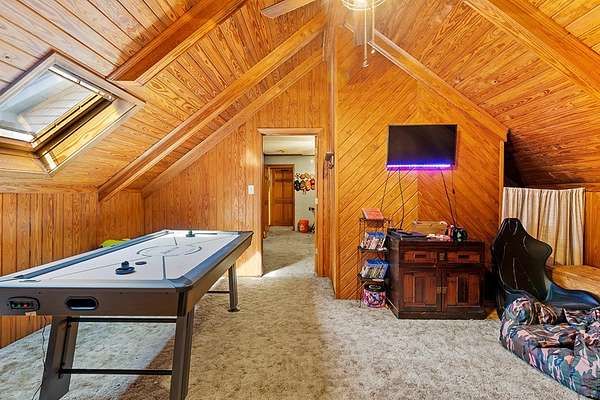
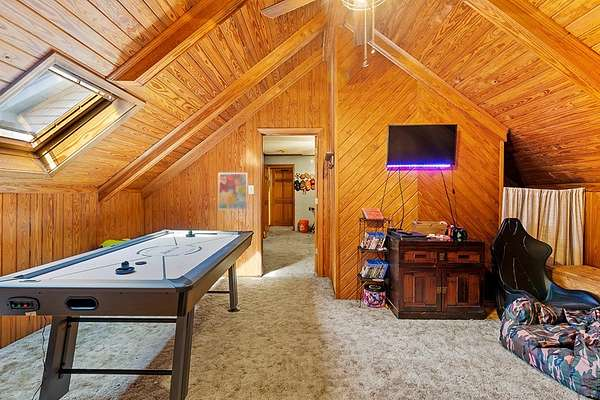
+ wall art (232, 191)
